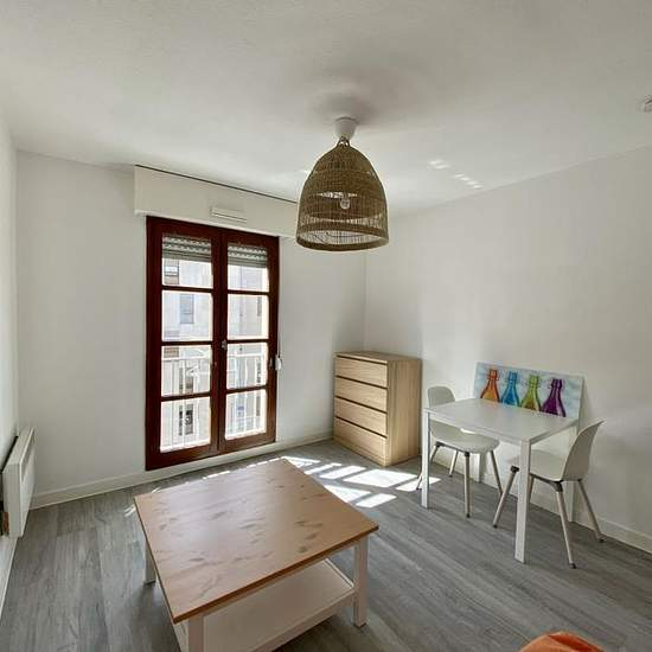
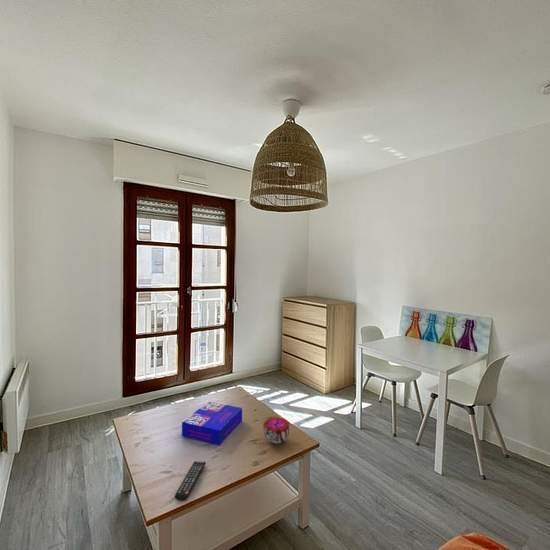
+ decorative bowl (276, 432)
+ remote control (191, 478)
+ board game (213, 421)
